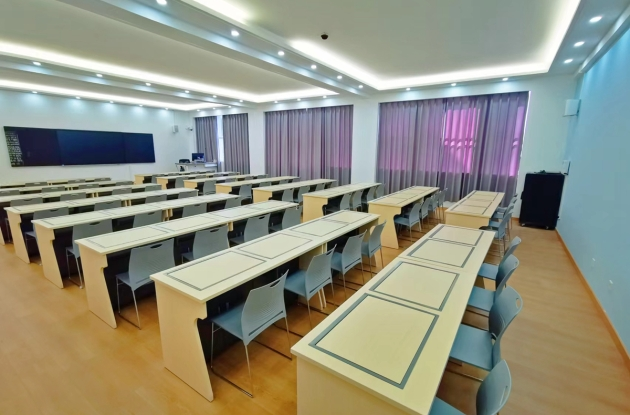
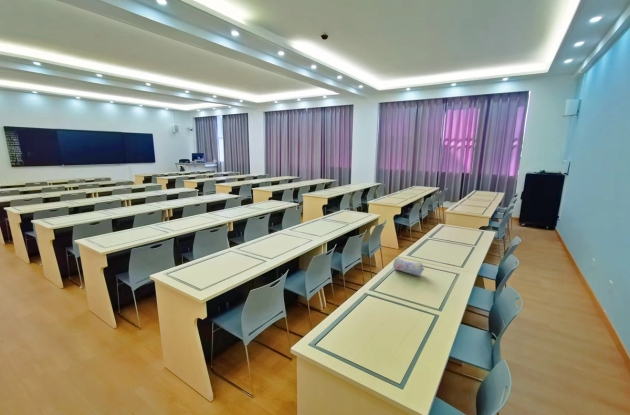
+ pencil case (407, 266)
